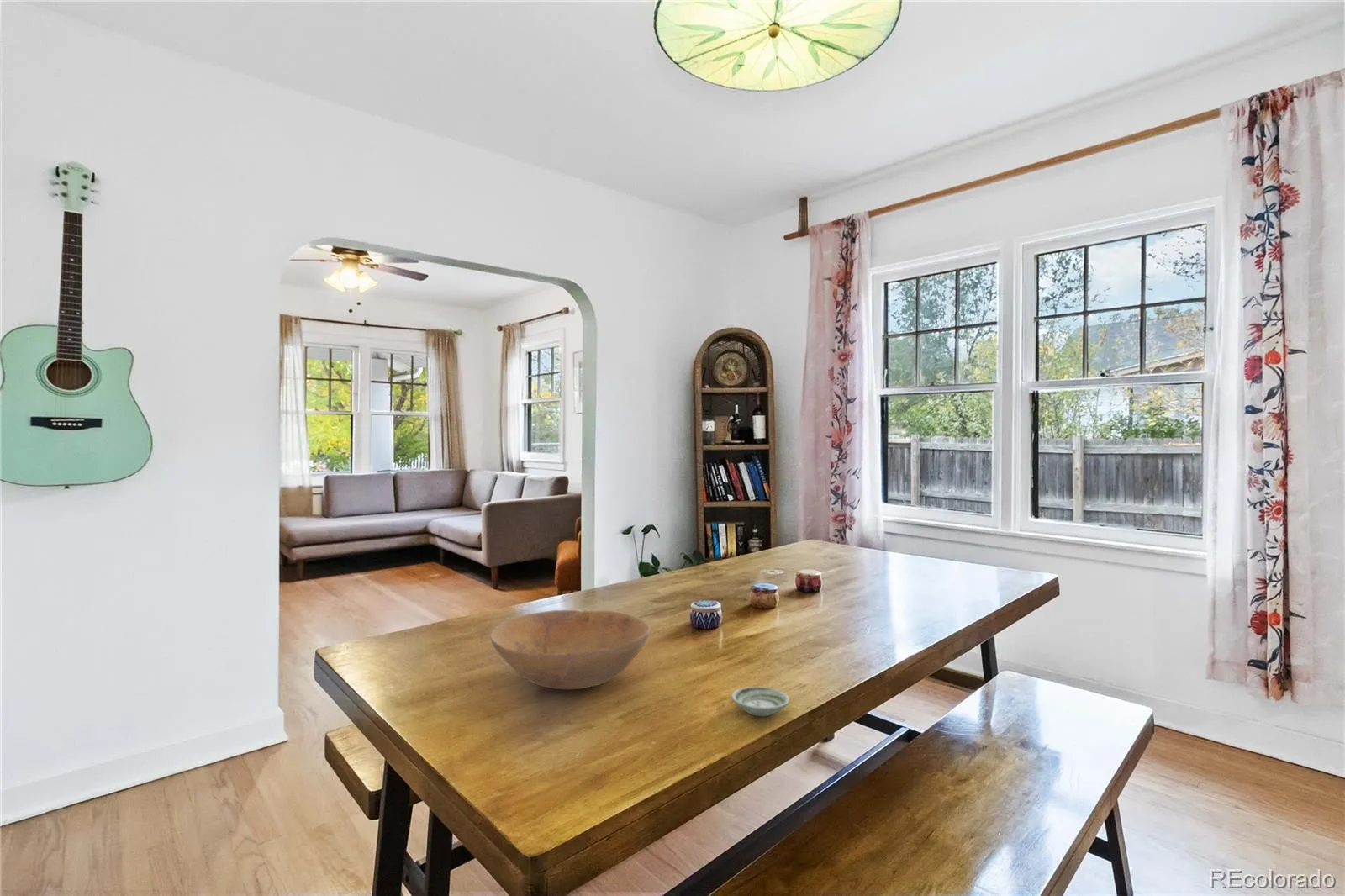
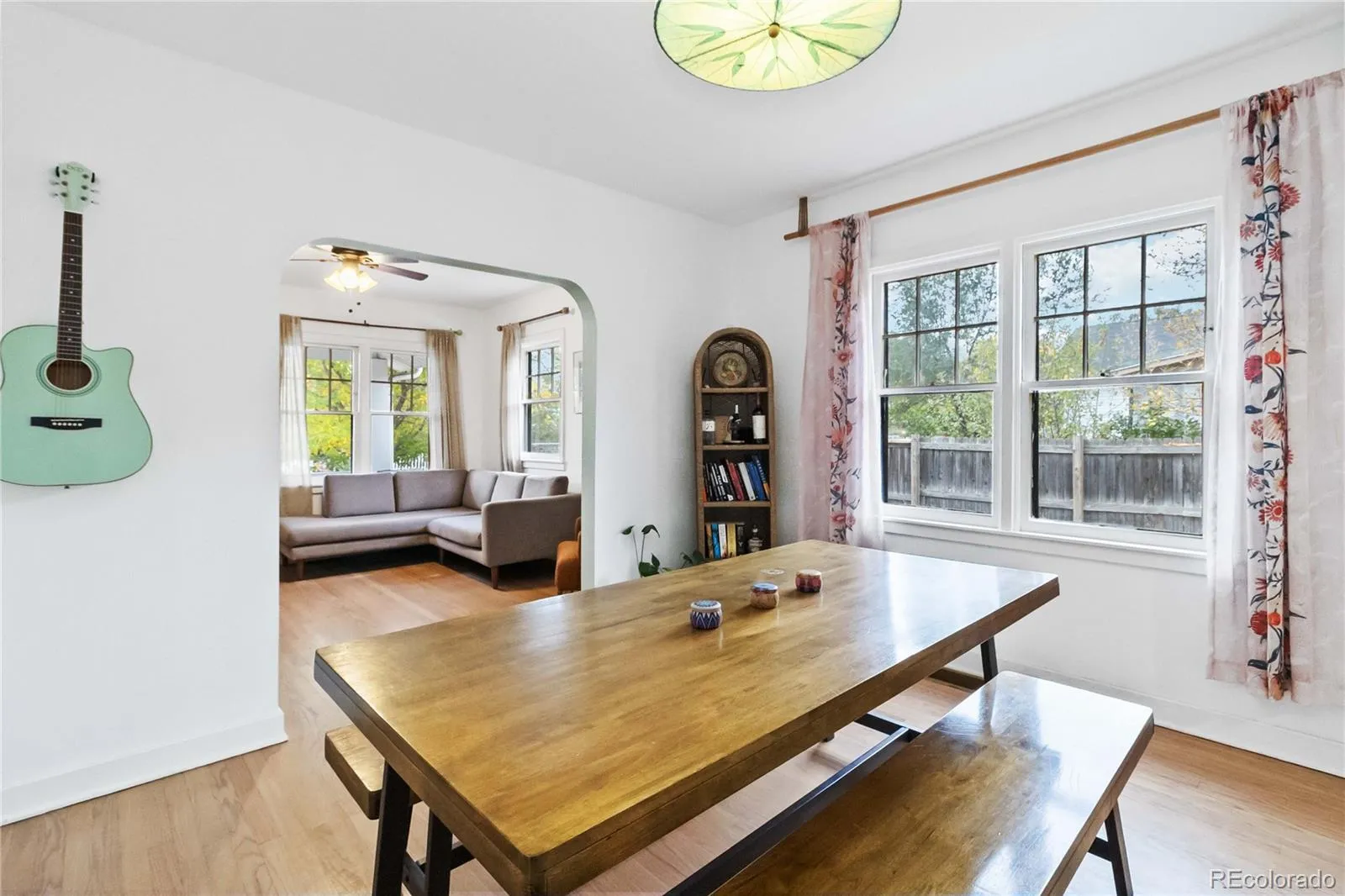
- bowl (572, 653)
- saucer (760, 703)
